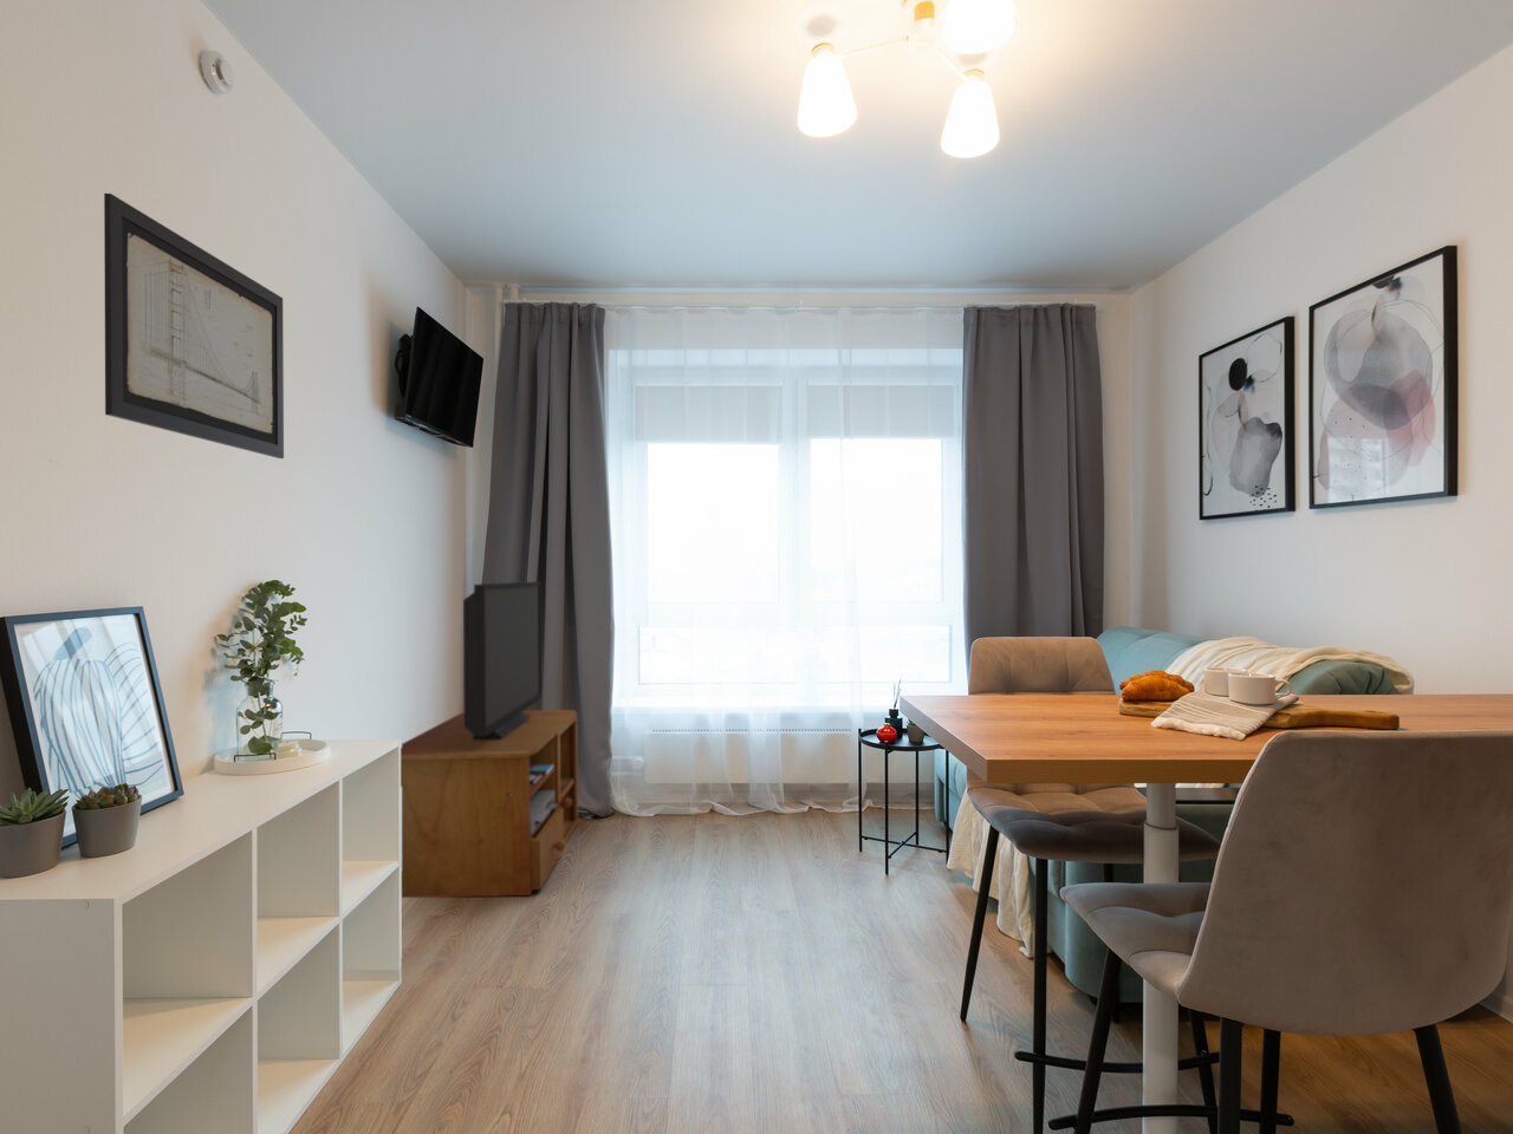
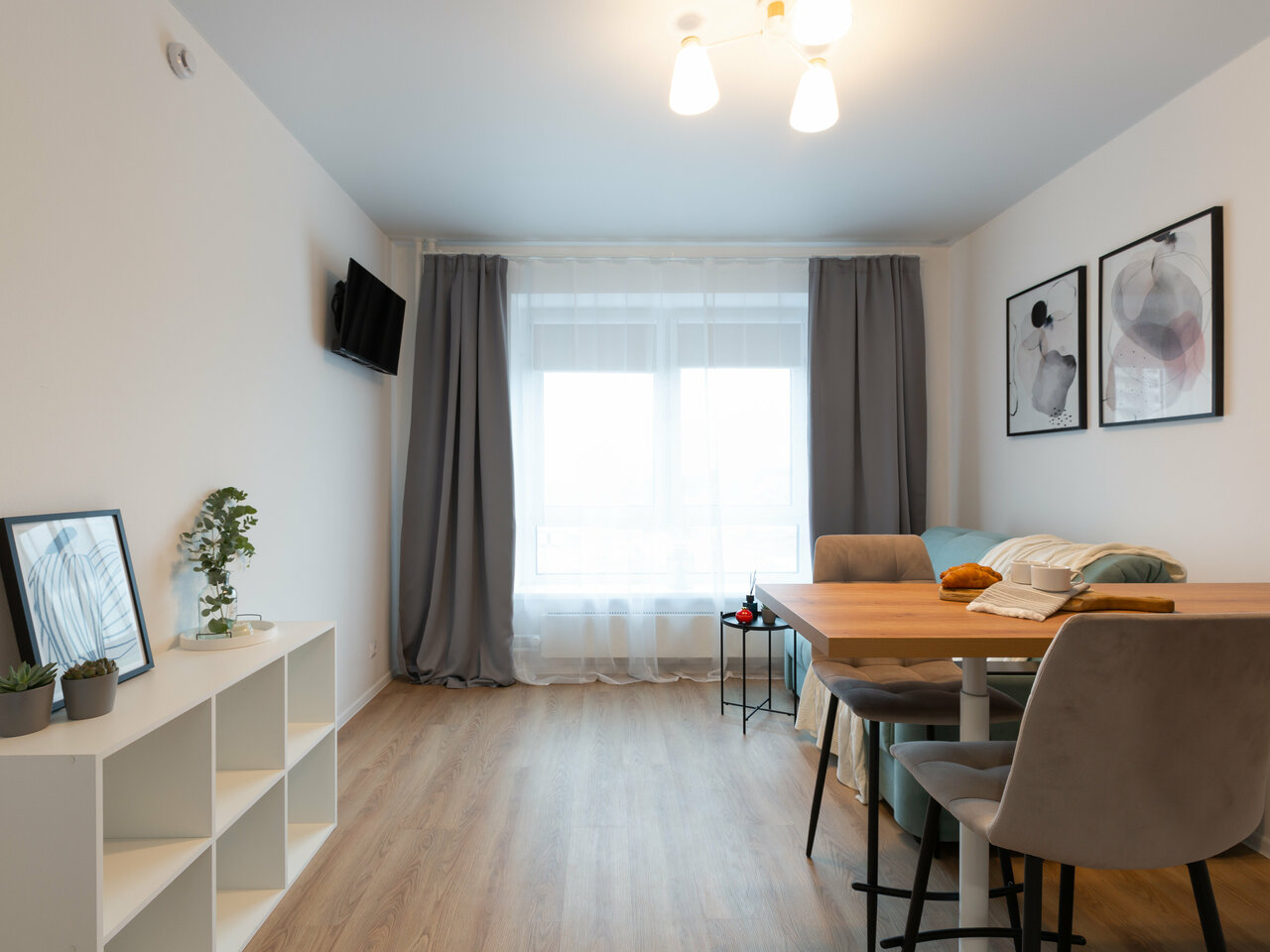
- tv stand (502, 718)
- wall art (208, 347)
